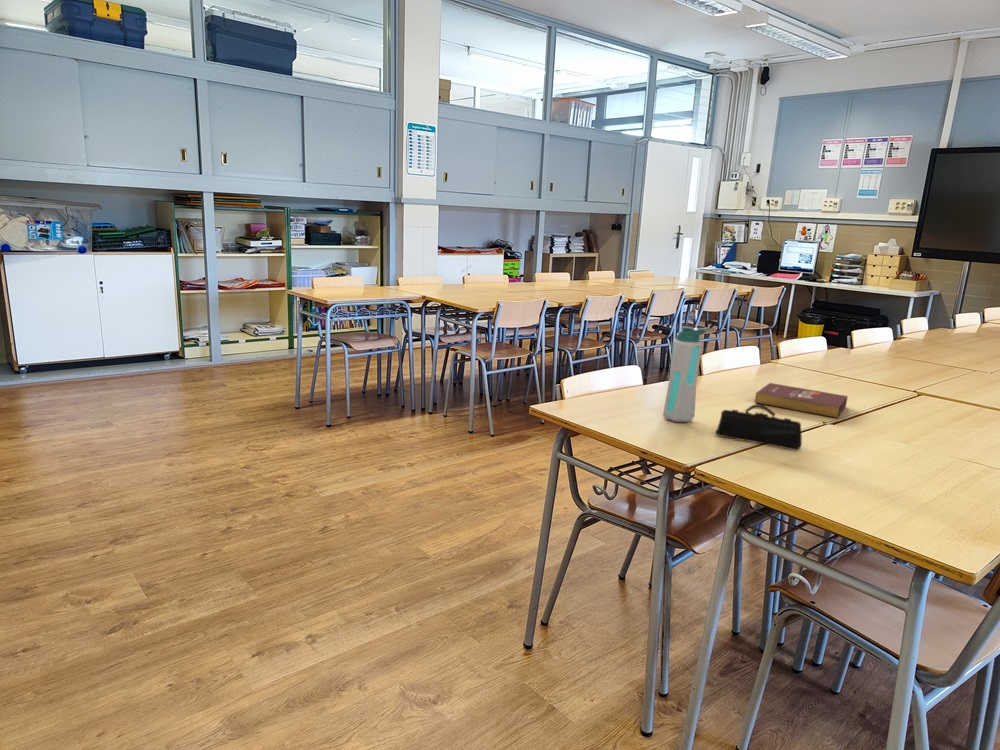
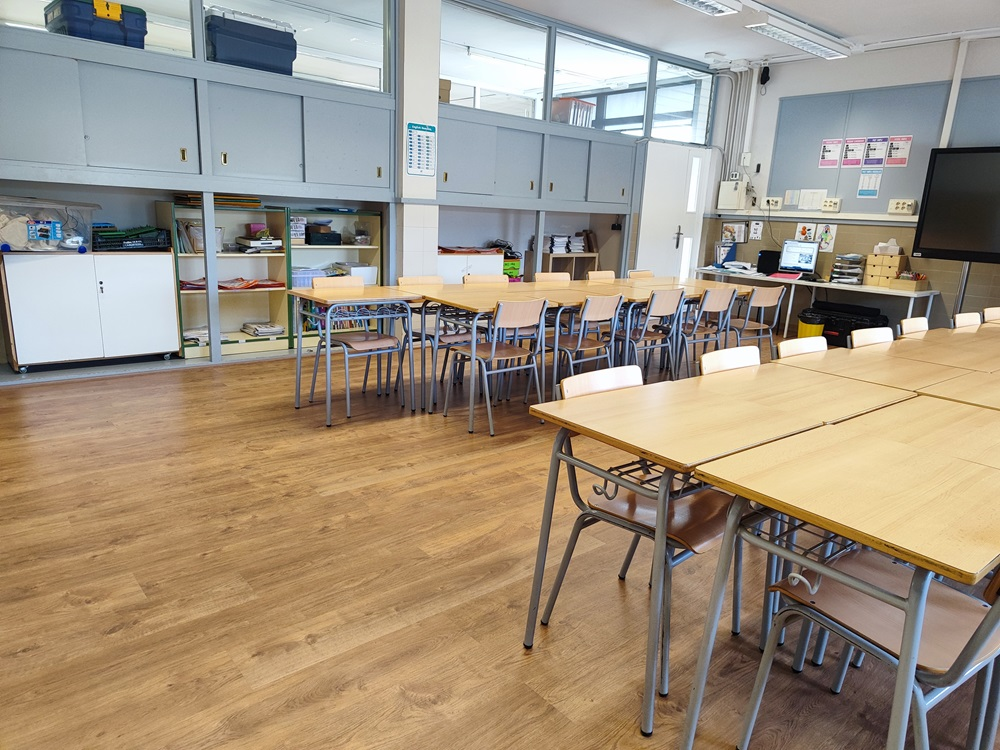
- water bottle (686, 373)
- pencil case (760, 422)
- book (801, 399)
